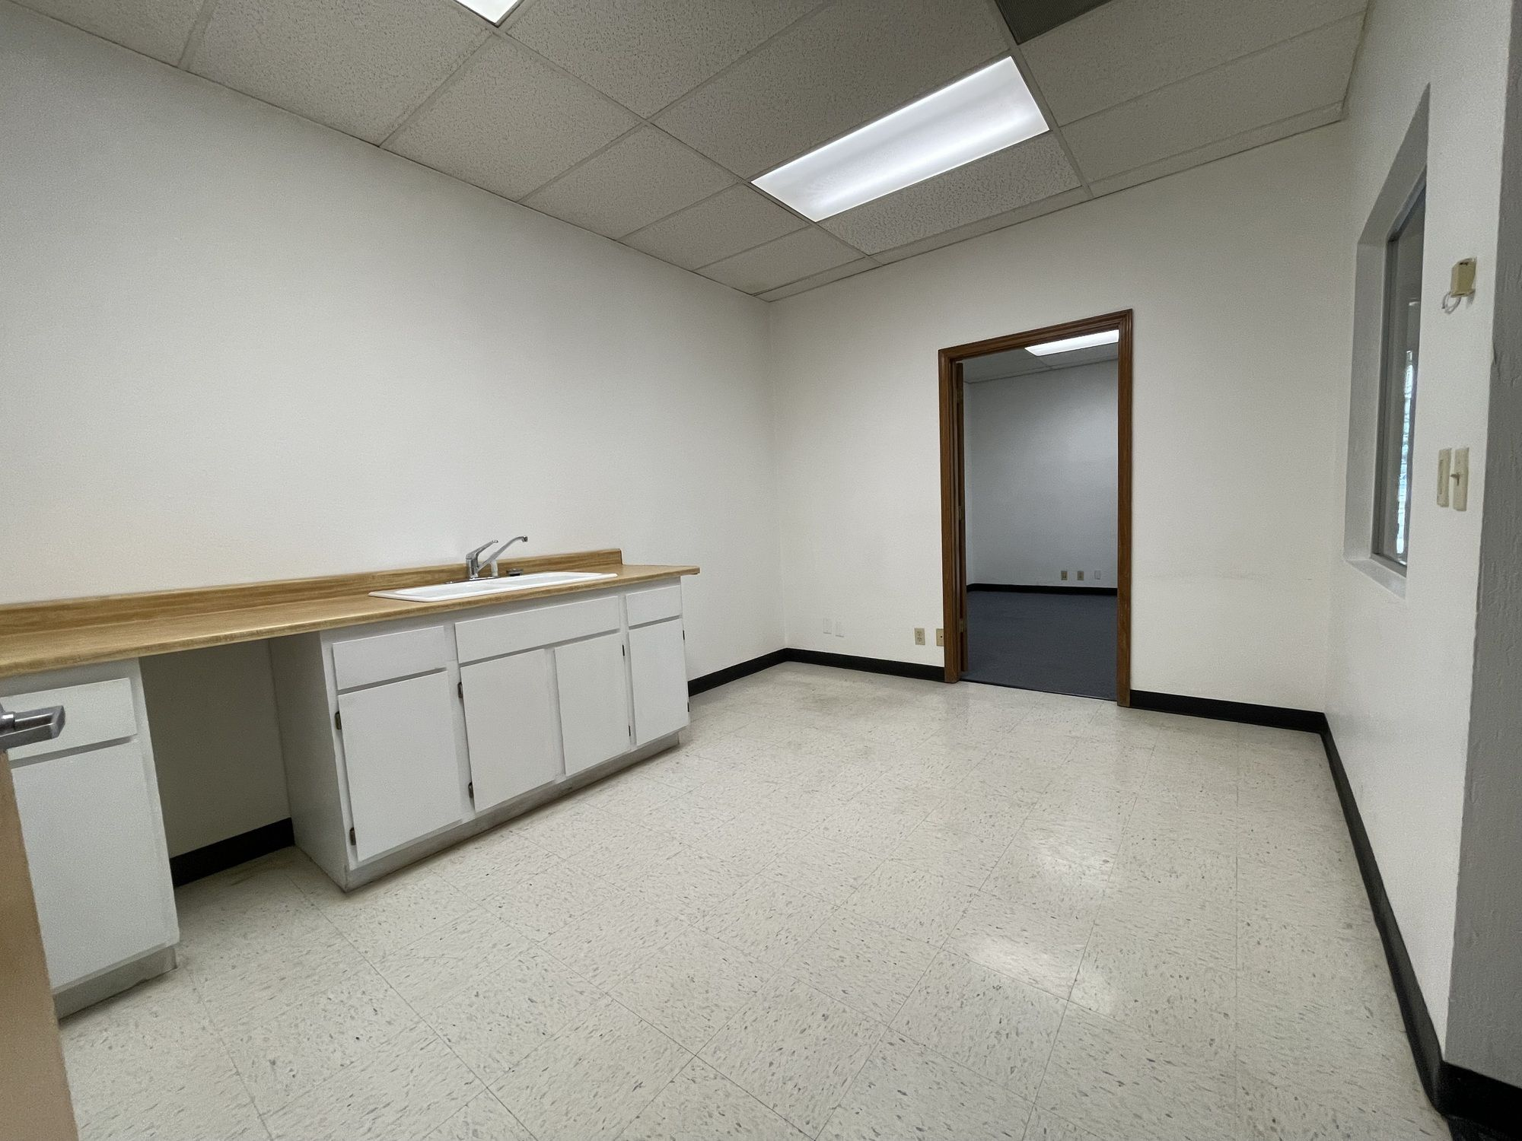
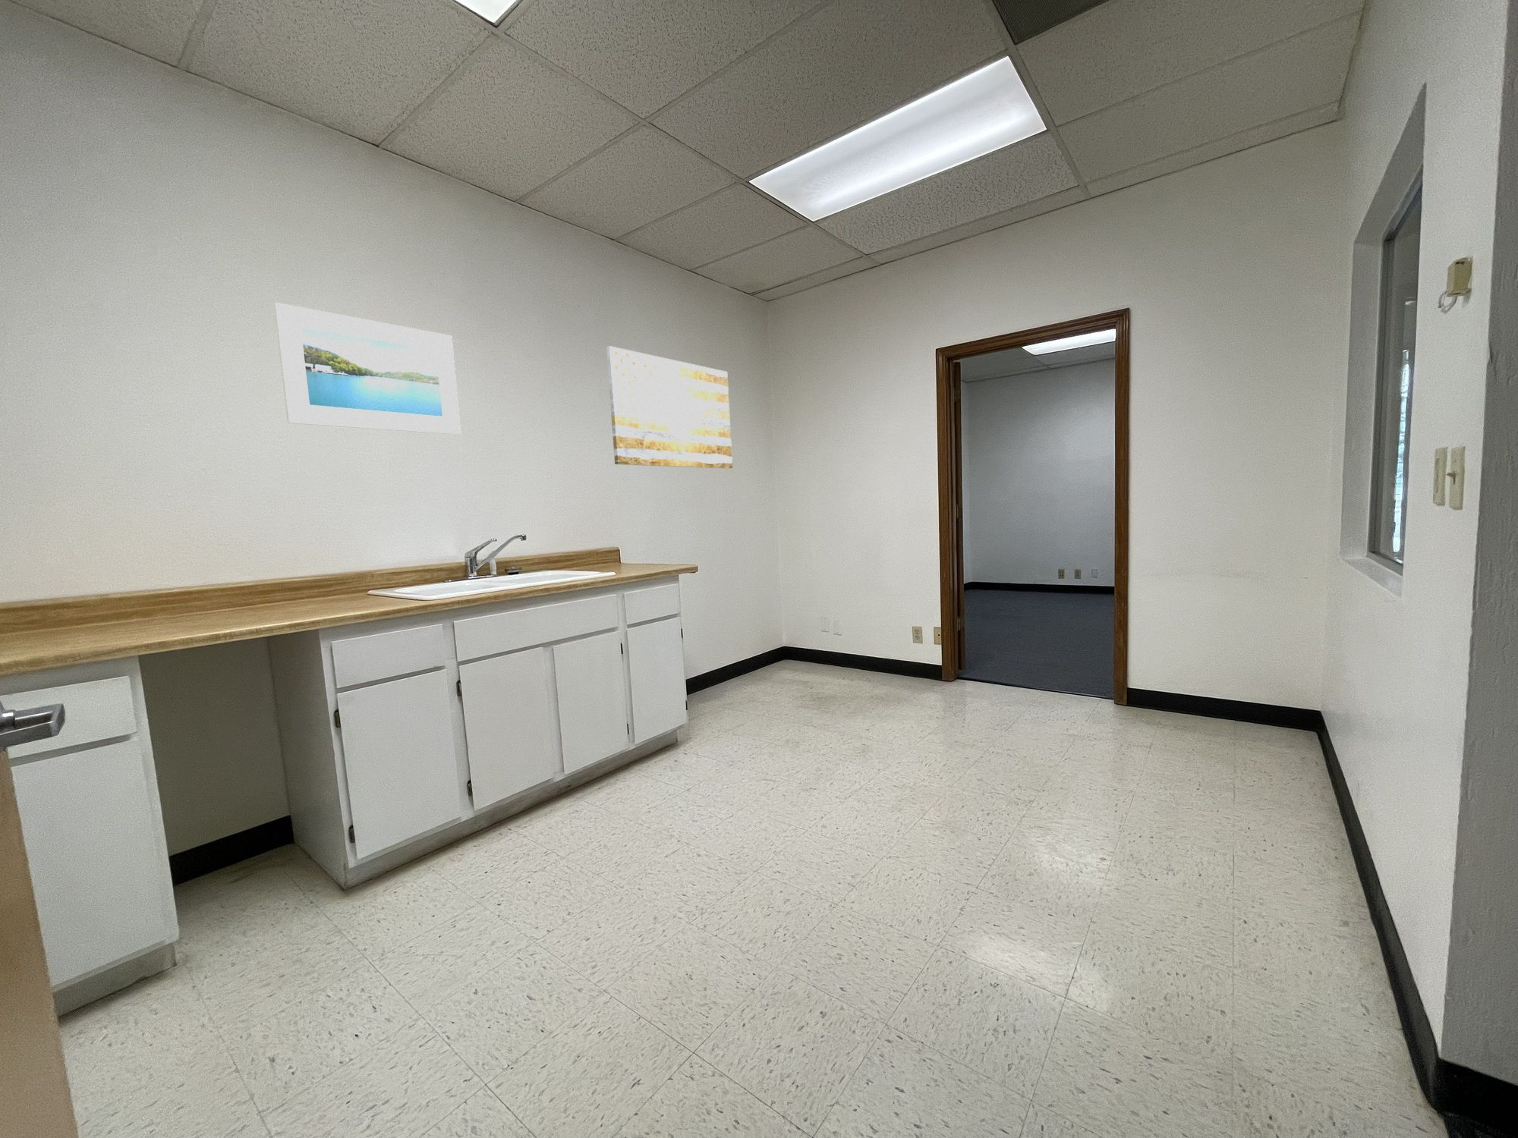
+ wall art (675, 414)
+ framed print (377, 375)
